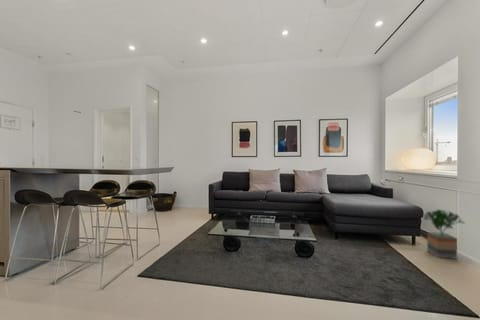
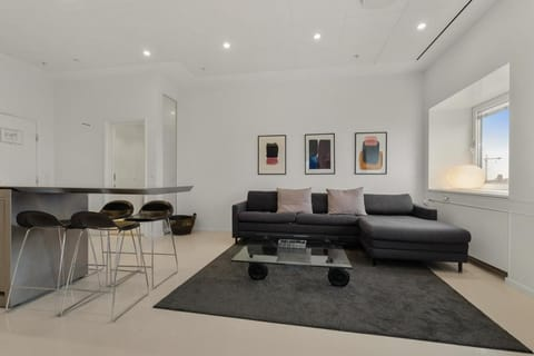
- potted tree (442, 232)
